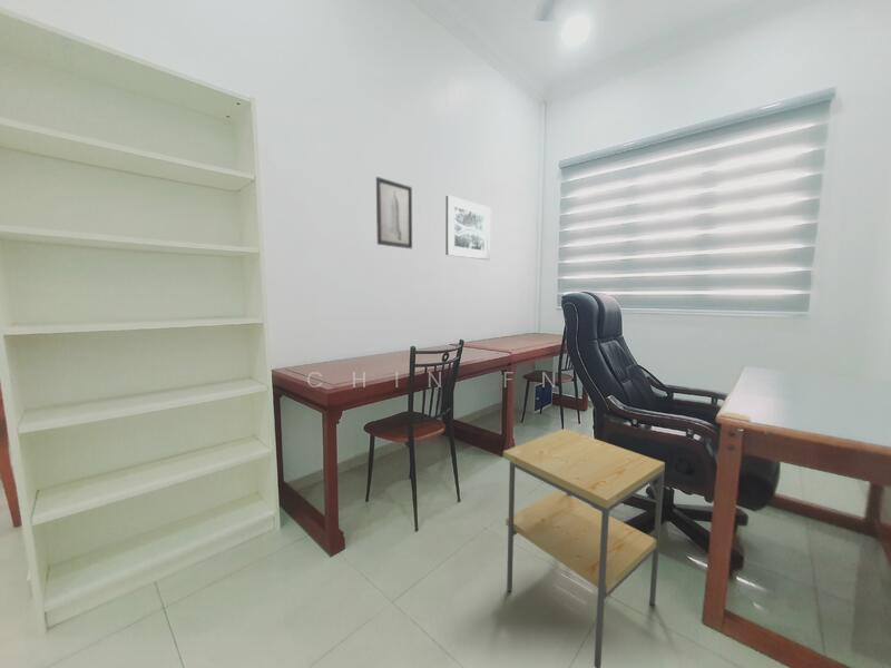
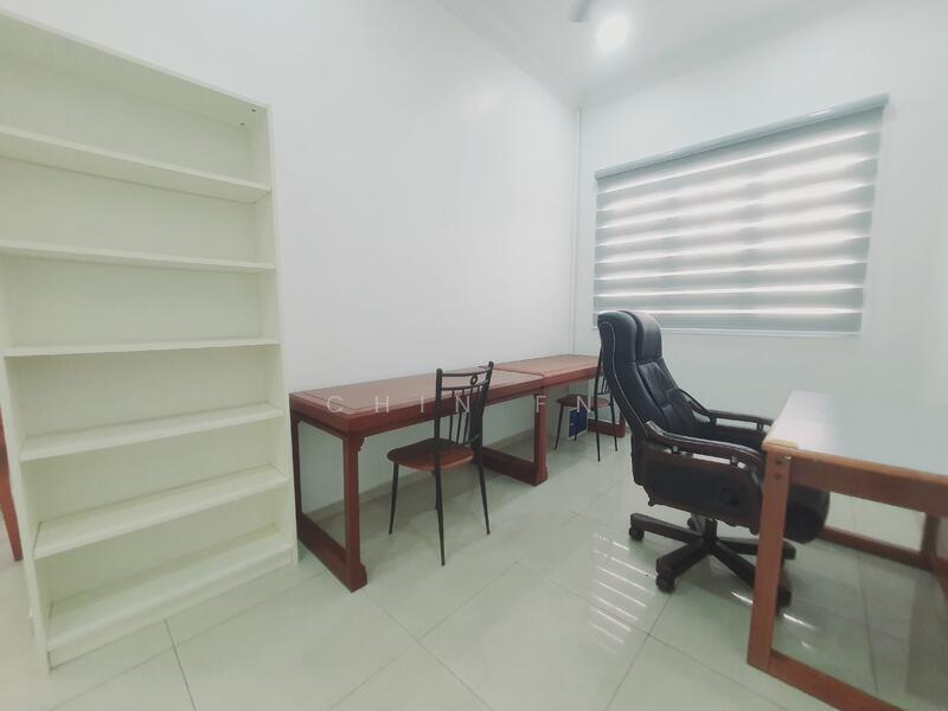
- side table (578, 527)
- wall art (394, 214)
- wall art (469, 229)
